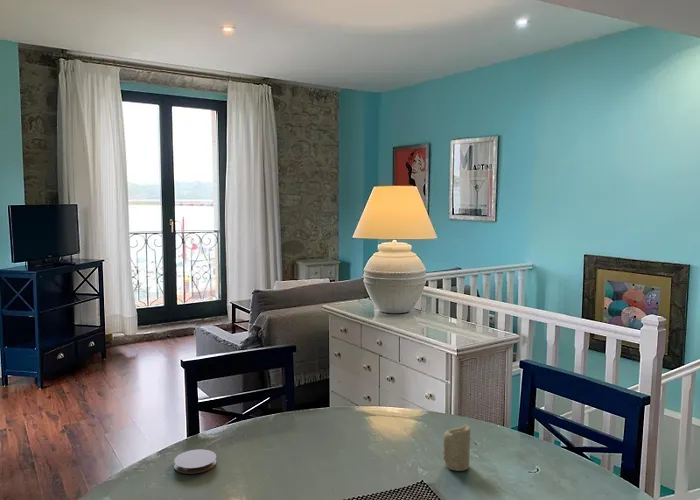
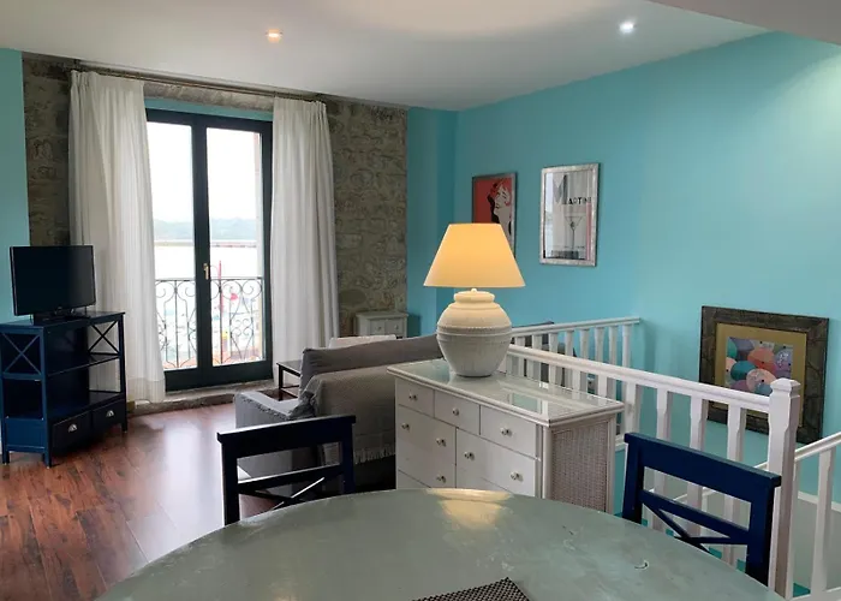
- coaster (195, 461)
- candle (456, 446)
